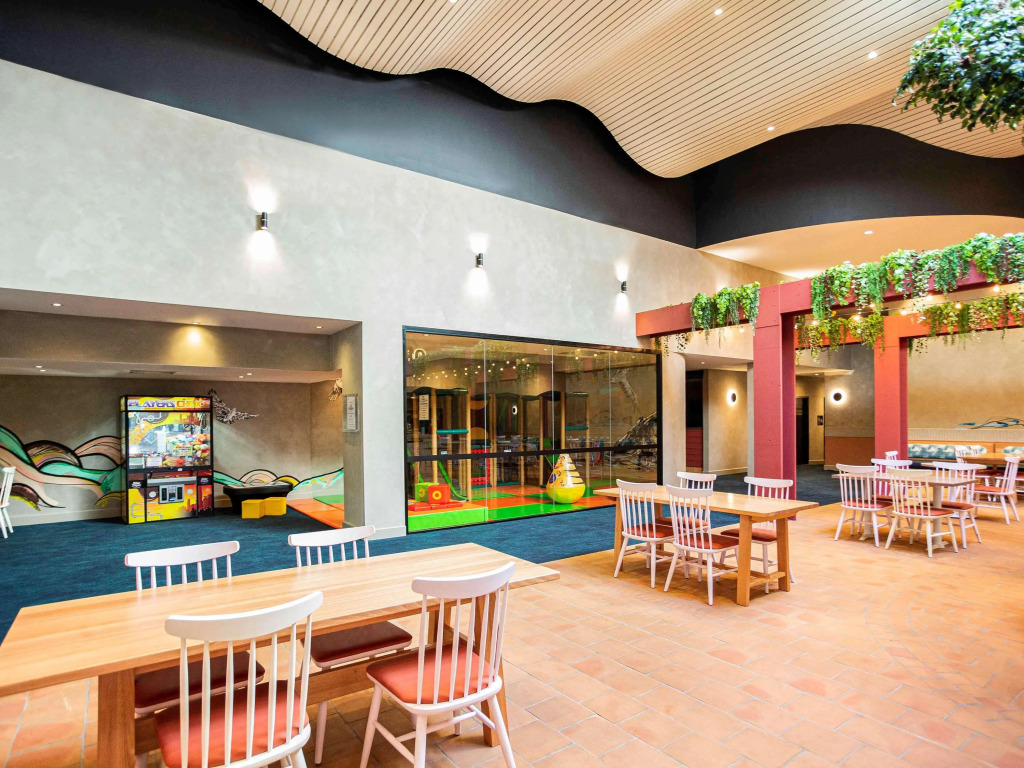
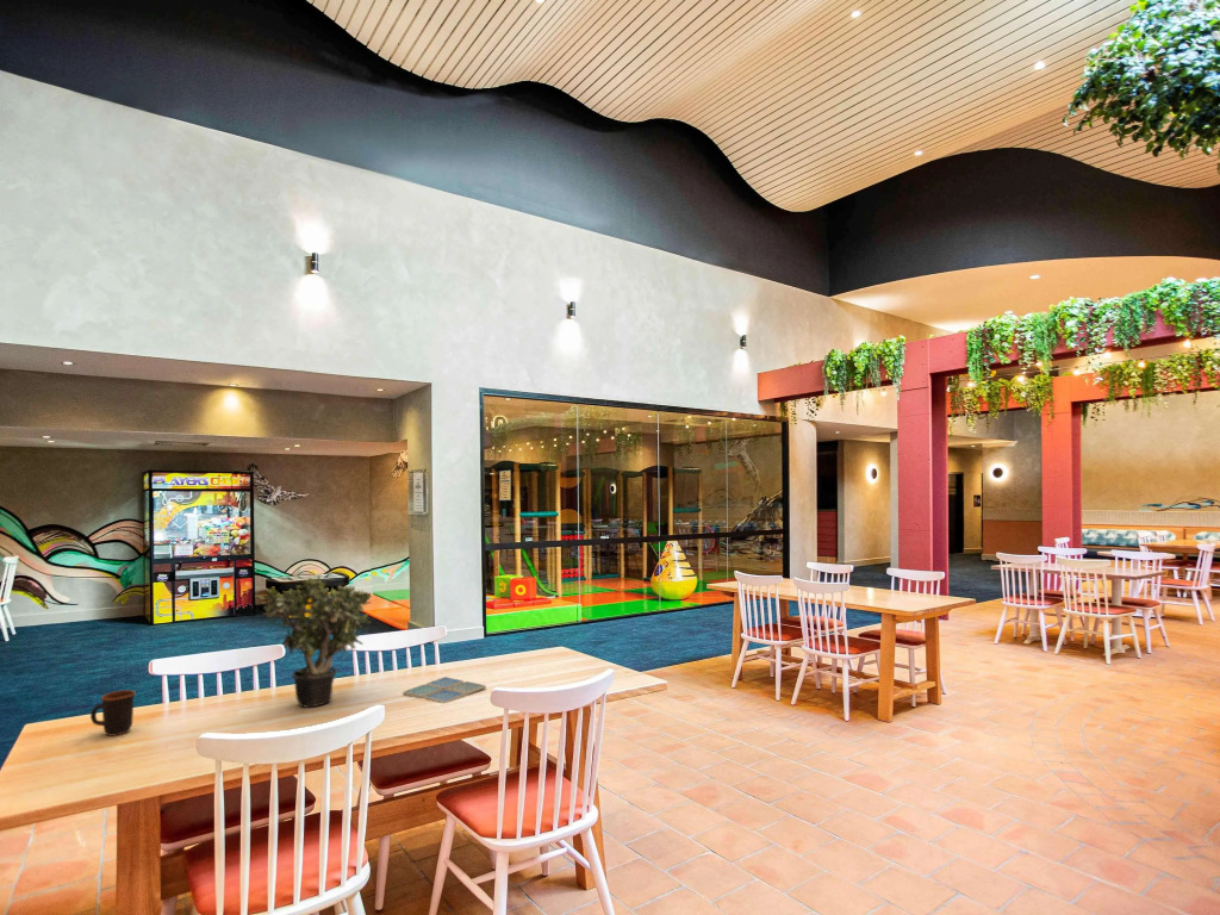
+ potted plant (319, 640)
+ mug (112, 712)
+ drink coaster (444, 689)
